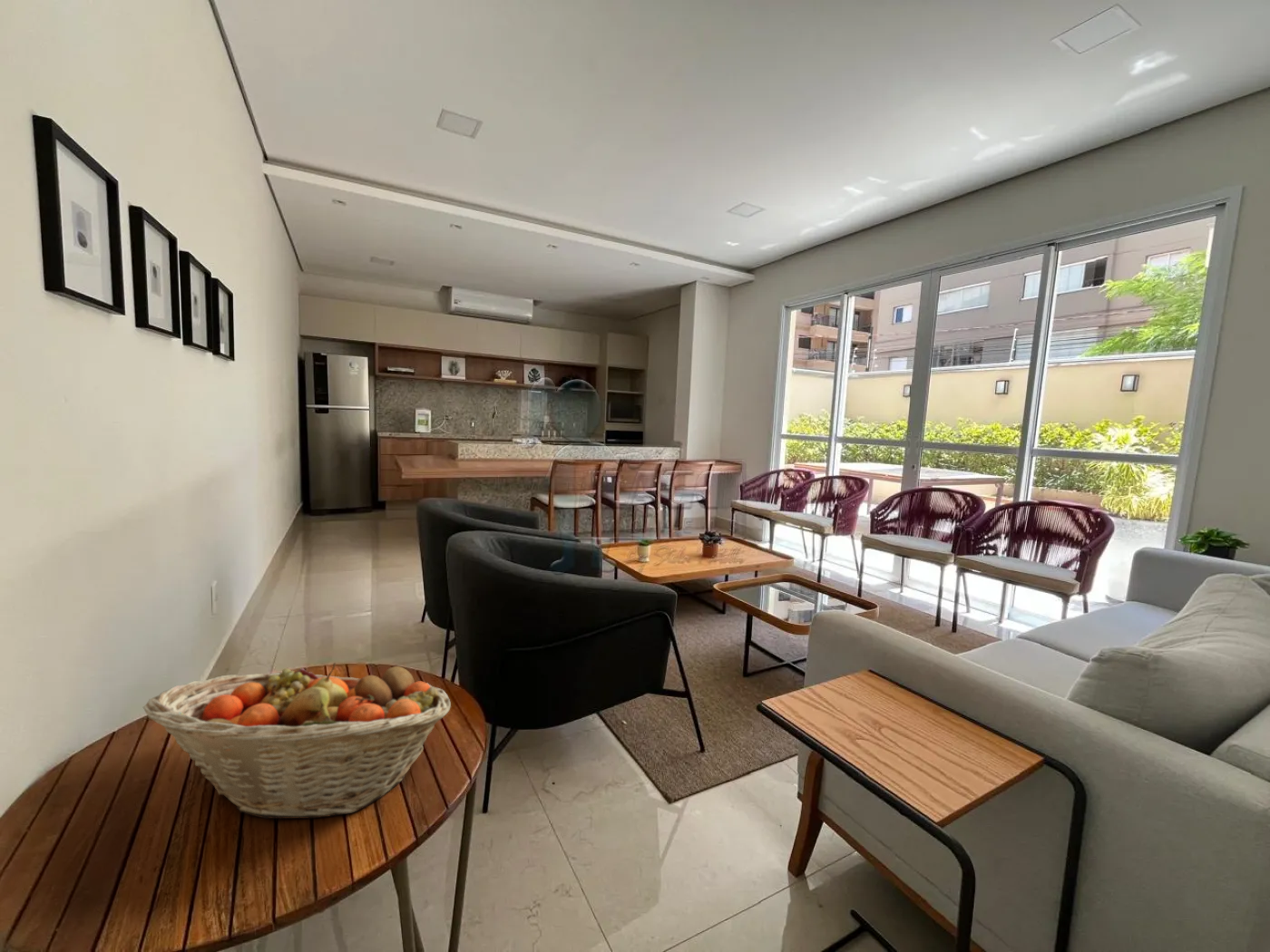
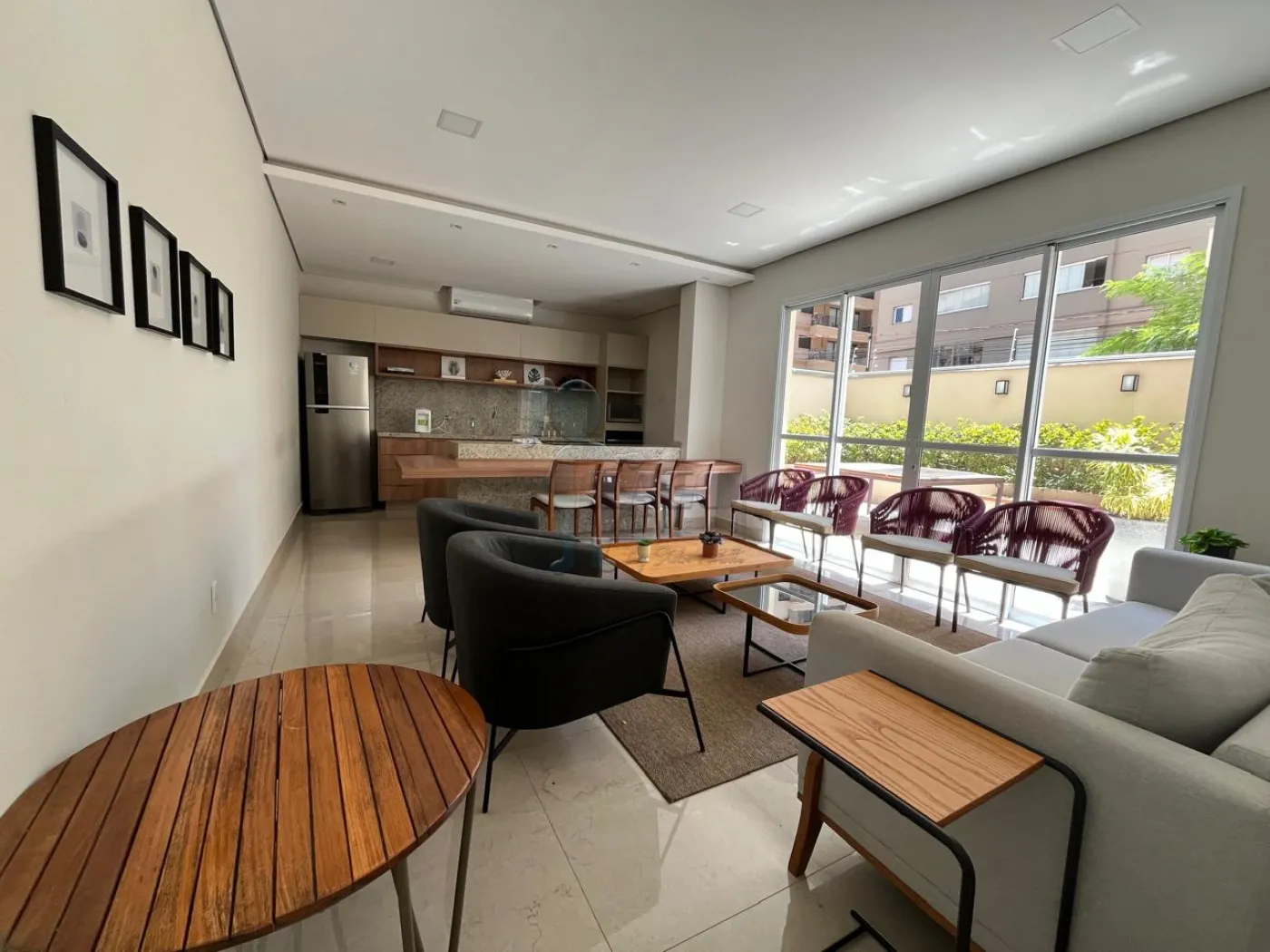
- fruit basket (313, 719)
